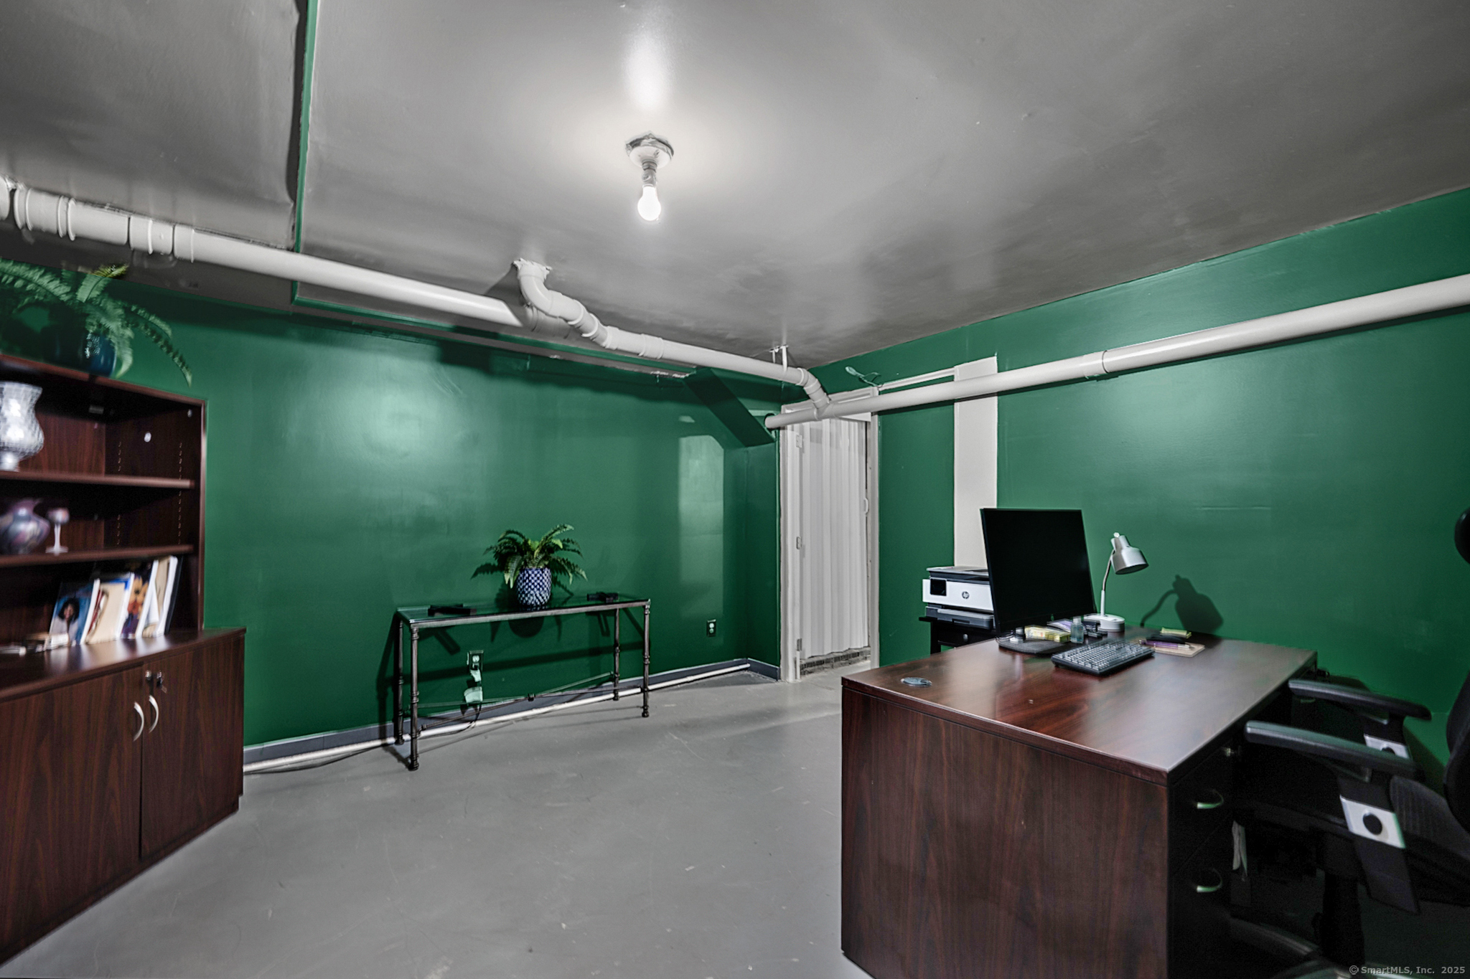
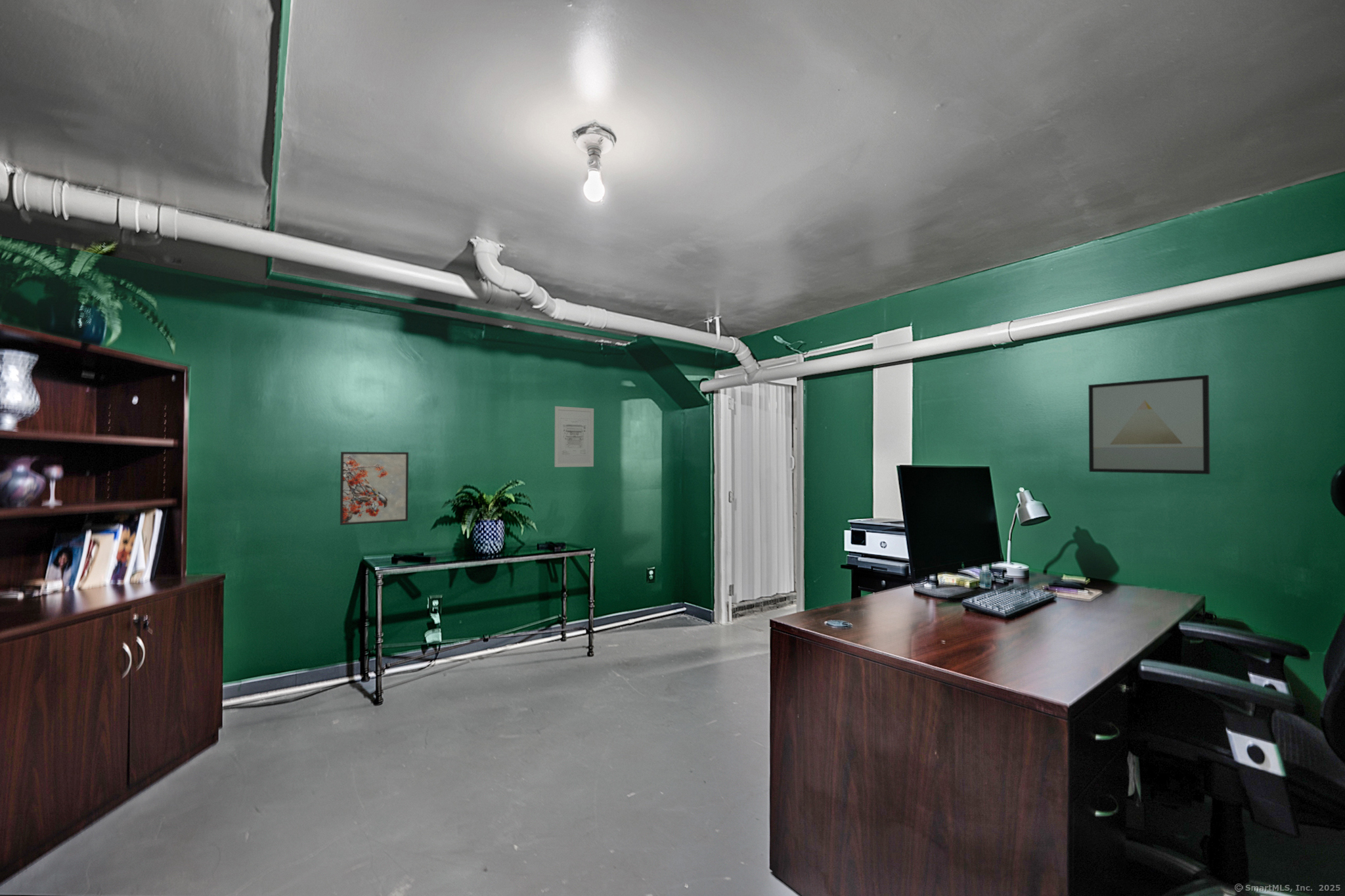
+ wall art (1145, 426)
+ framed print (375, 487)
+ wall art (574, 437)
